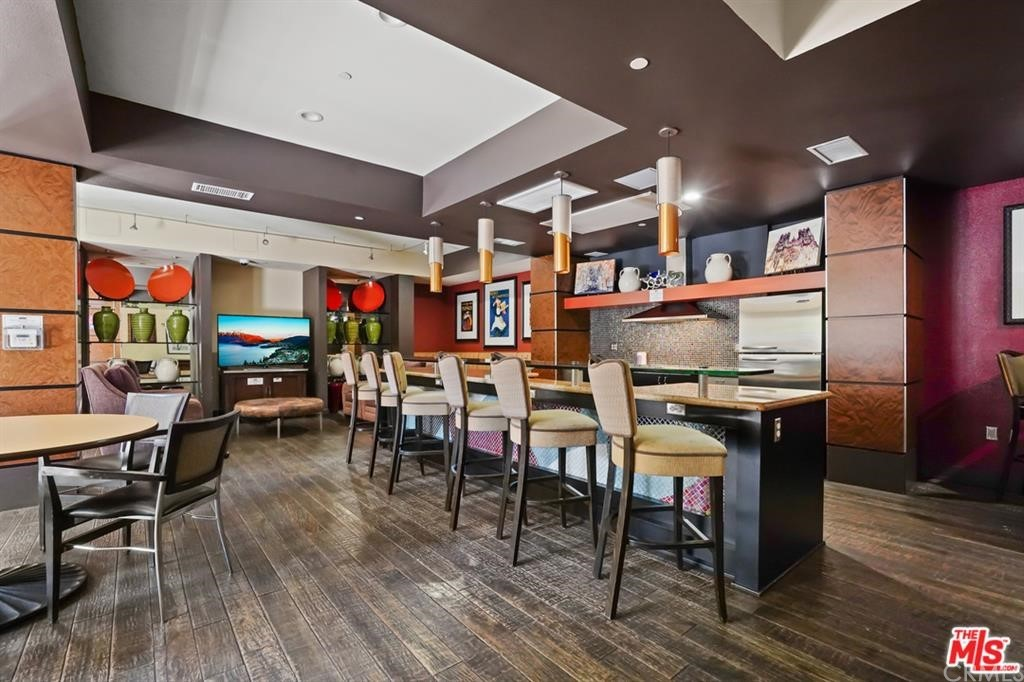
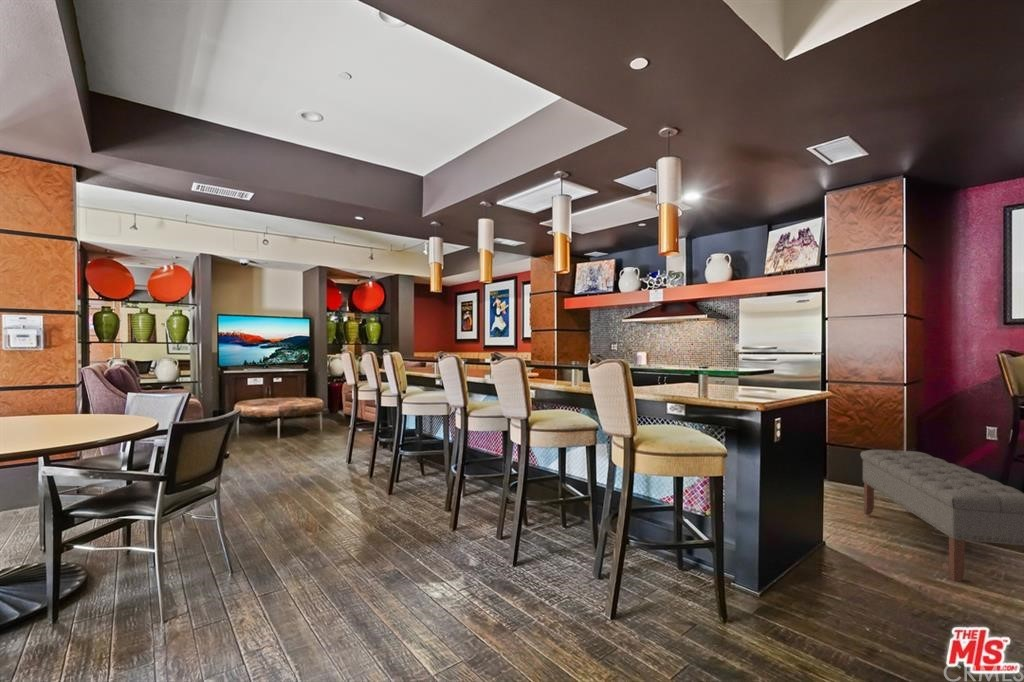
+ bench (937, 506)
